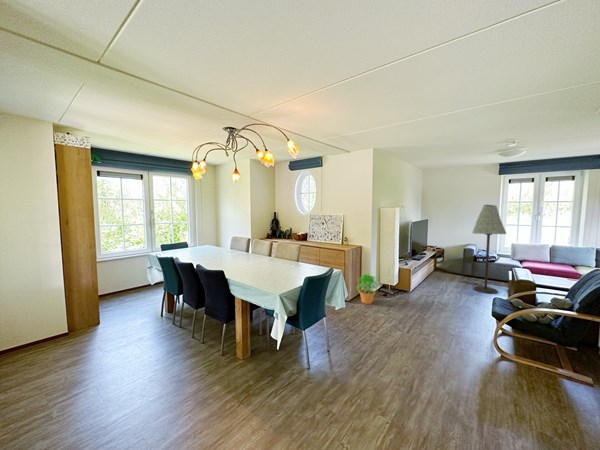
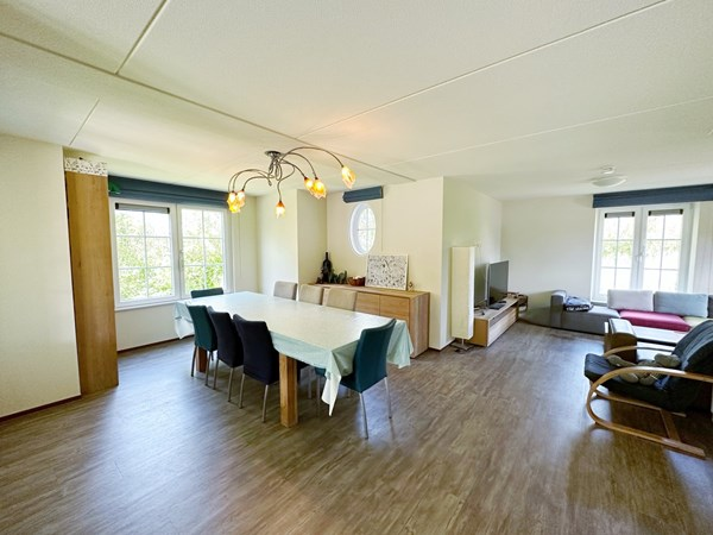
- floor lamp (487, 248)
- potted plant (367, 287)
